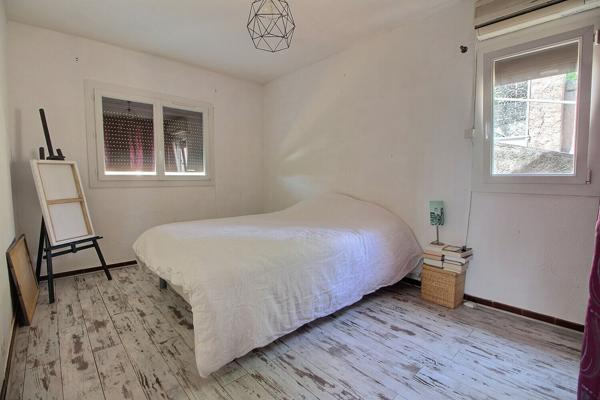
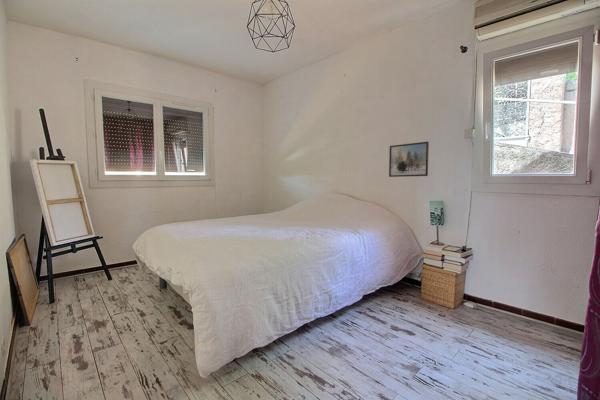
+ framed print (407, 160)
